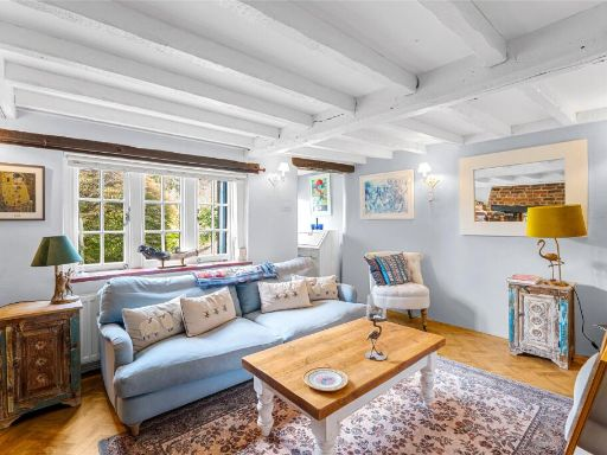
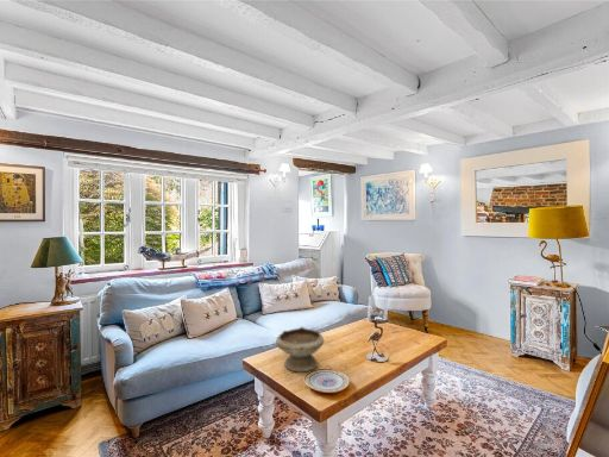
+ bowl (300, 348)
